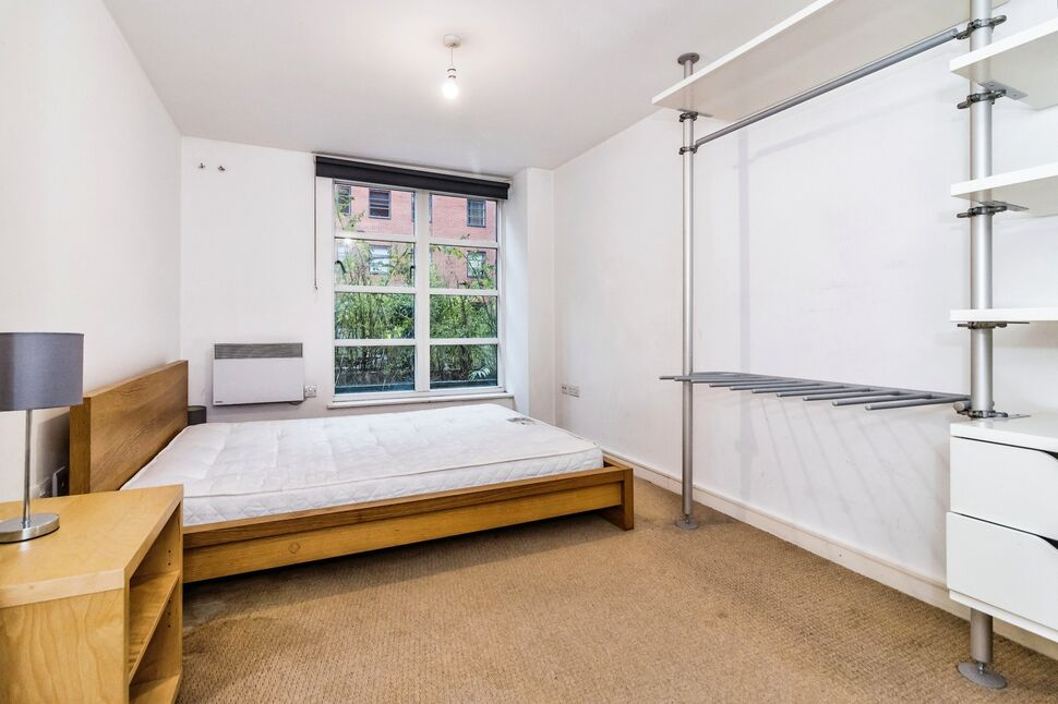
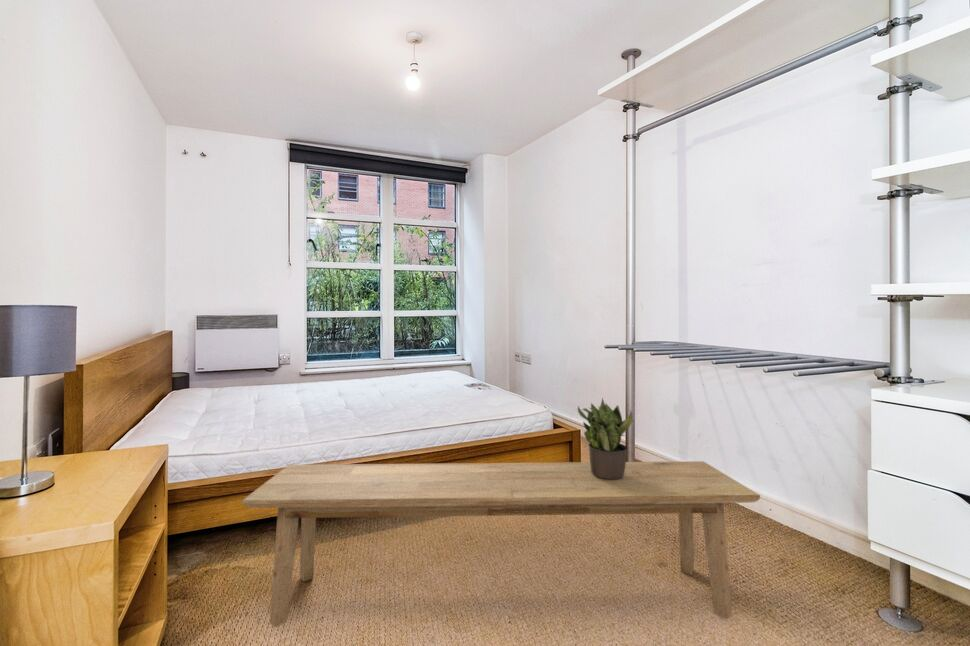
+ potted plant (609, 433)
+ bench (500, 515)
